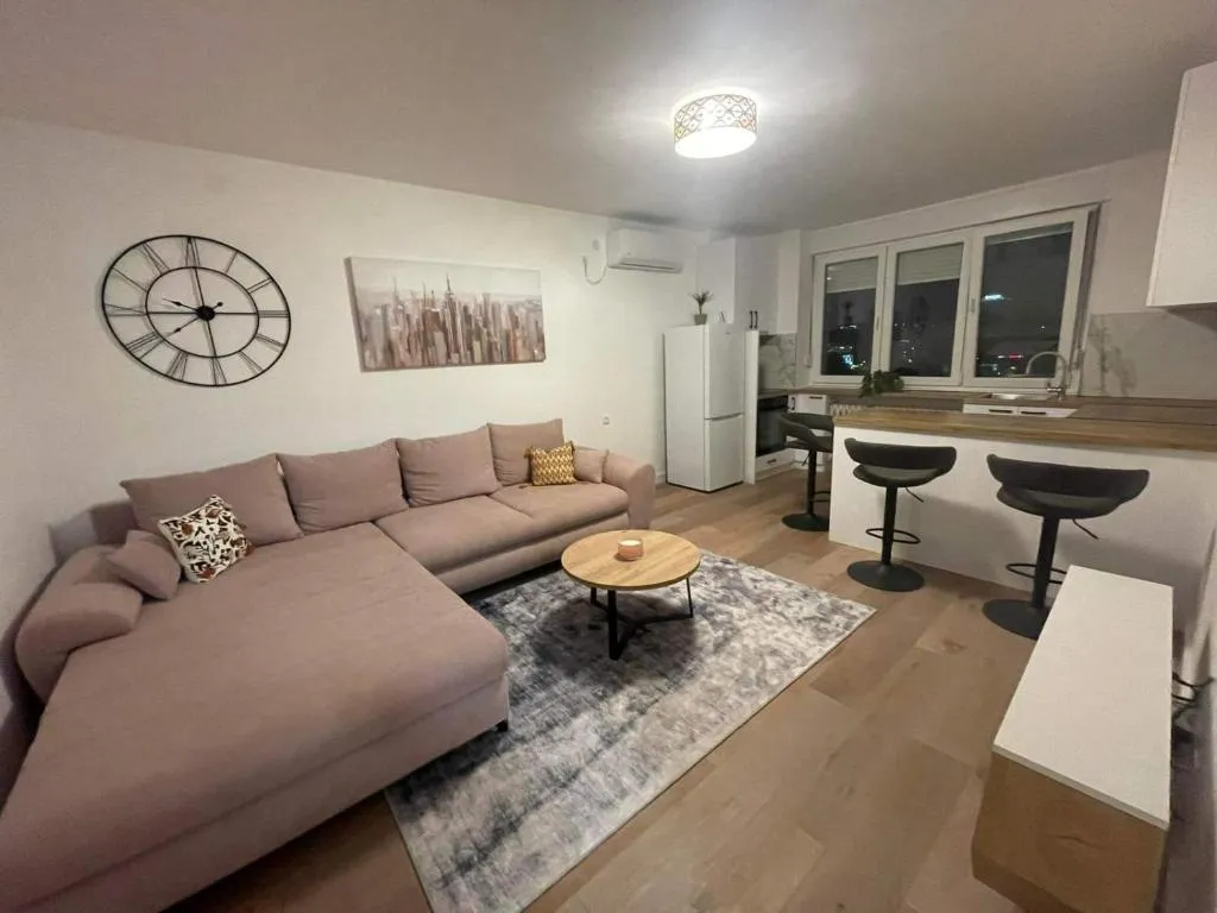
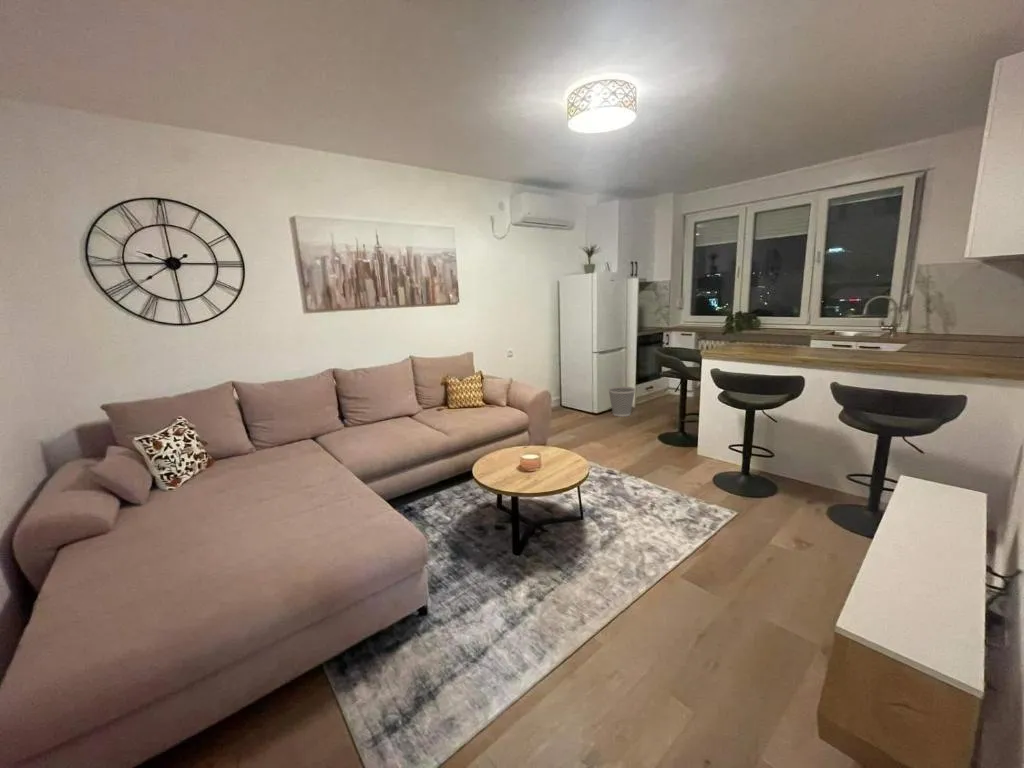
+ wastebasket (621, 401)
